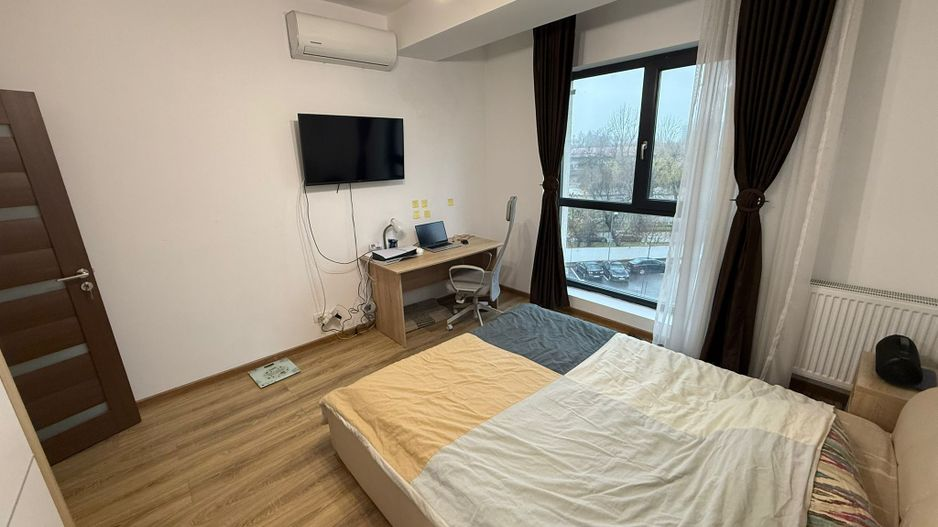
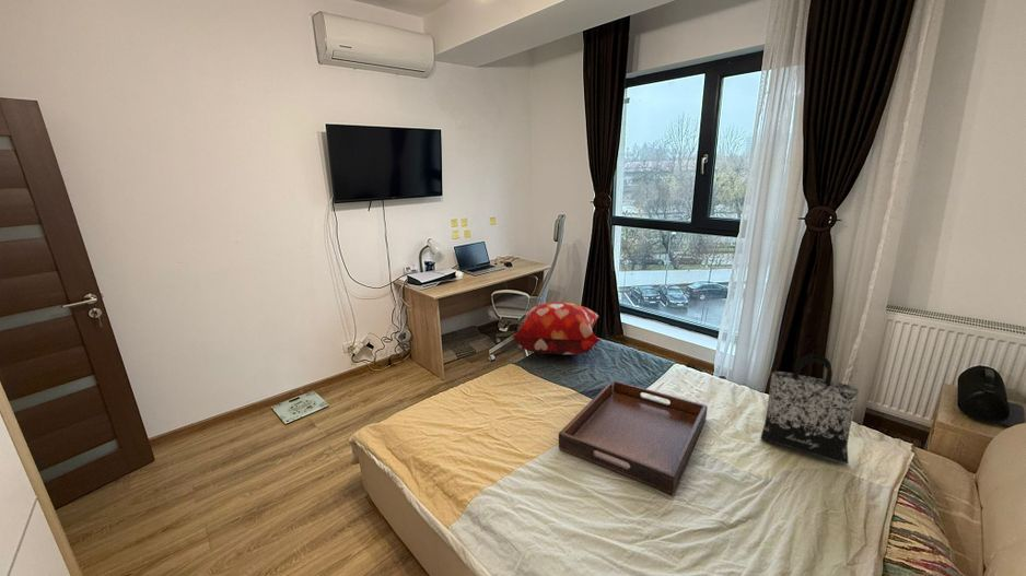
+ serving tray (636, 425)
+ decorative pillow (559, 326)
+ tote bag (809, 405)
